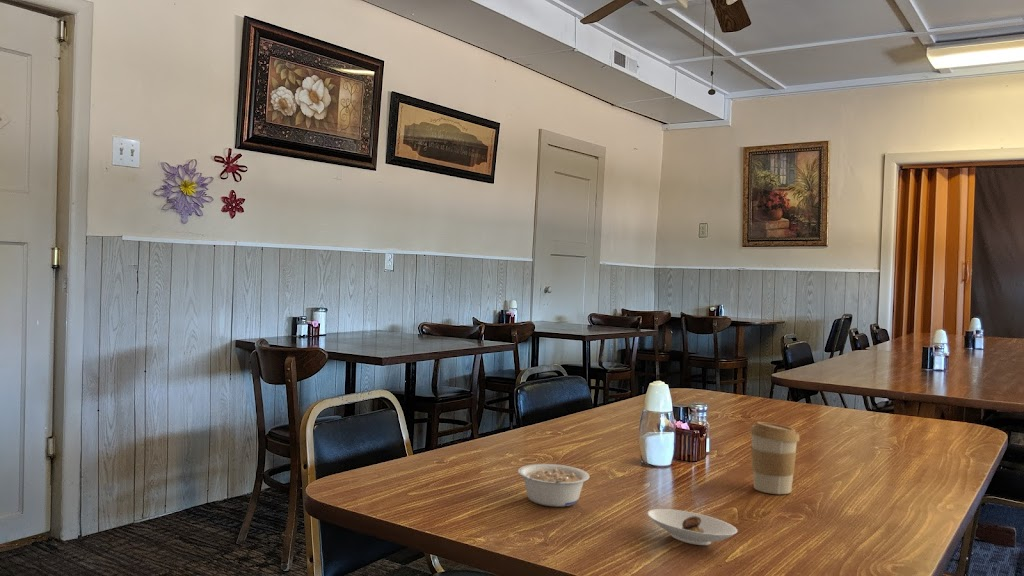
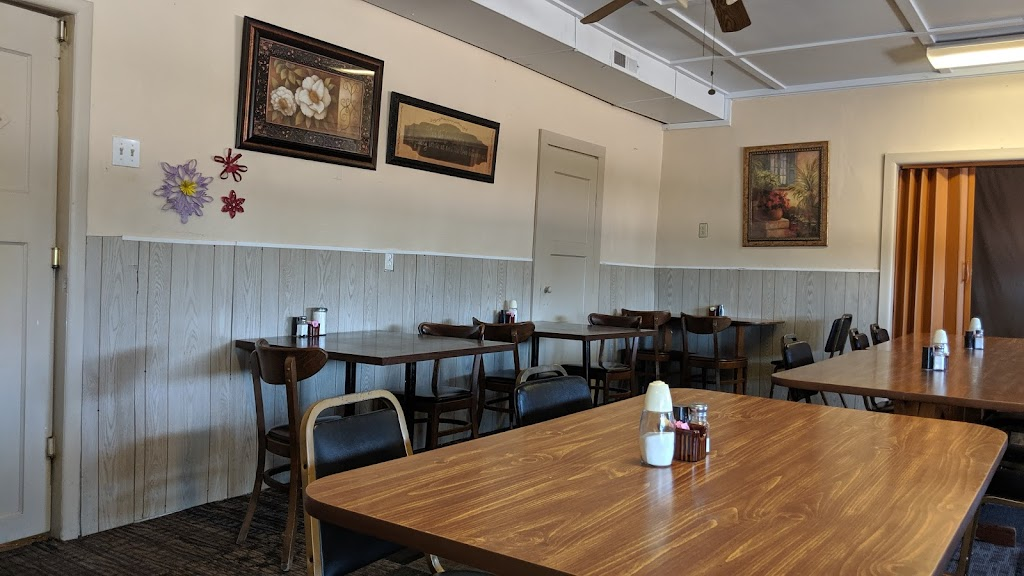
- legume (555, 484)
- coffee cup (773, 456)
- saucer (690, 527)
